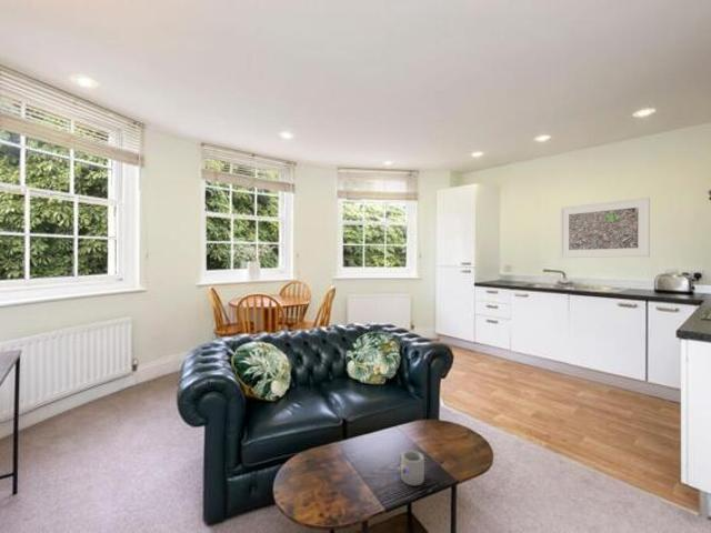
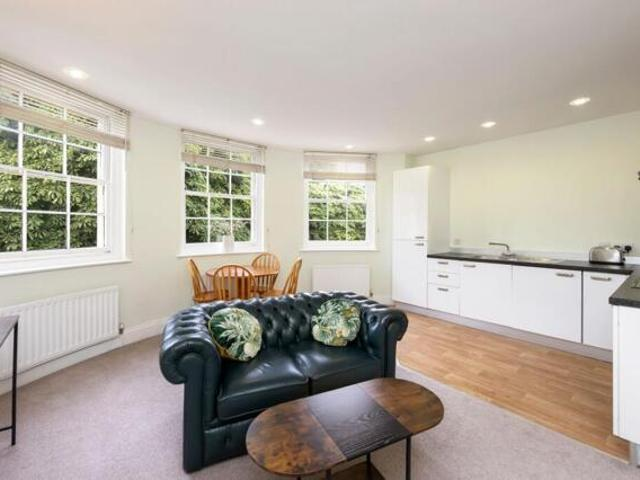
- mug (409, 464)
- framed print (601, 230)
